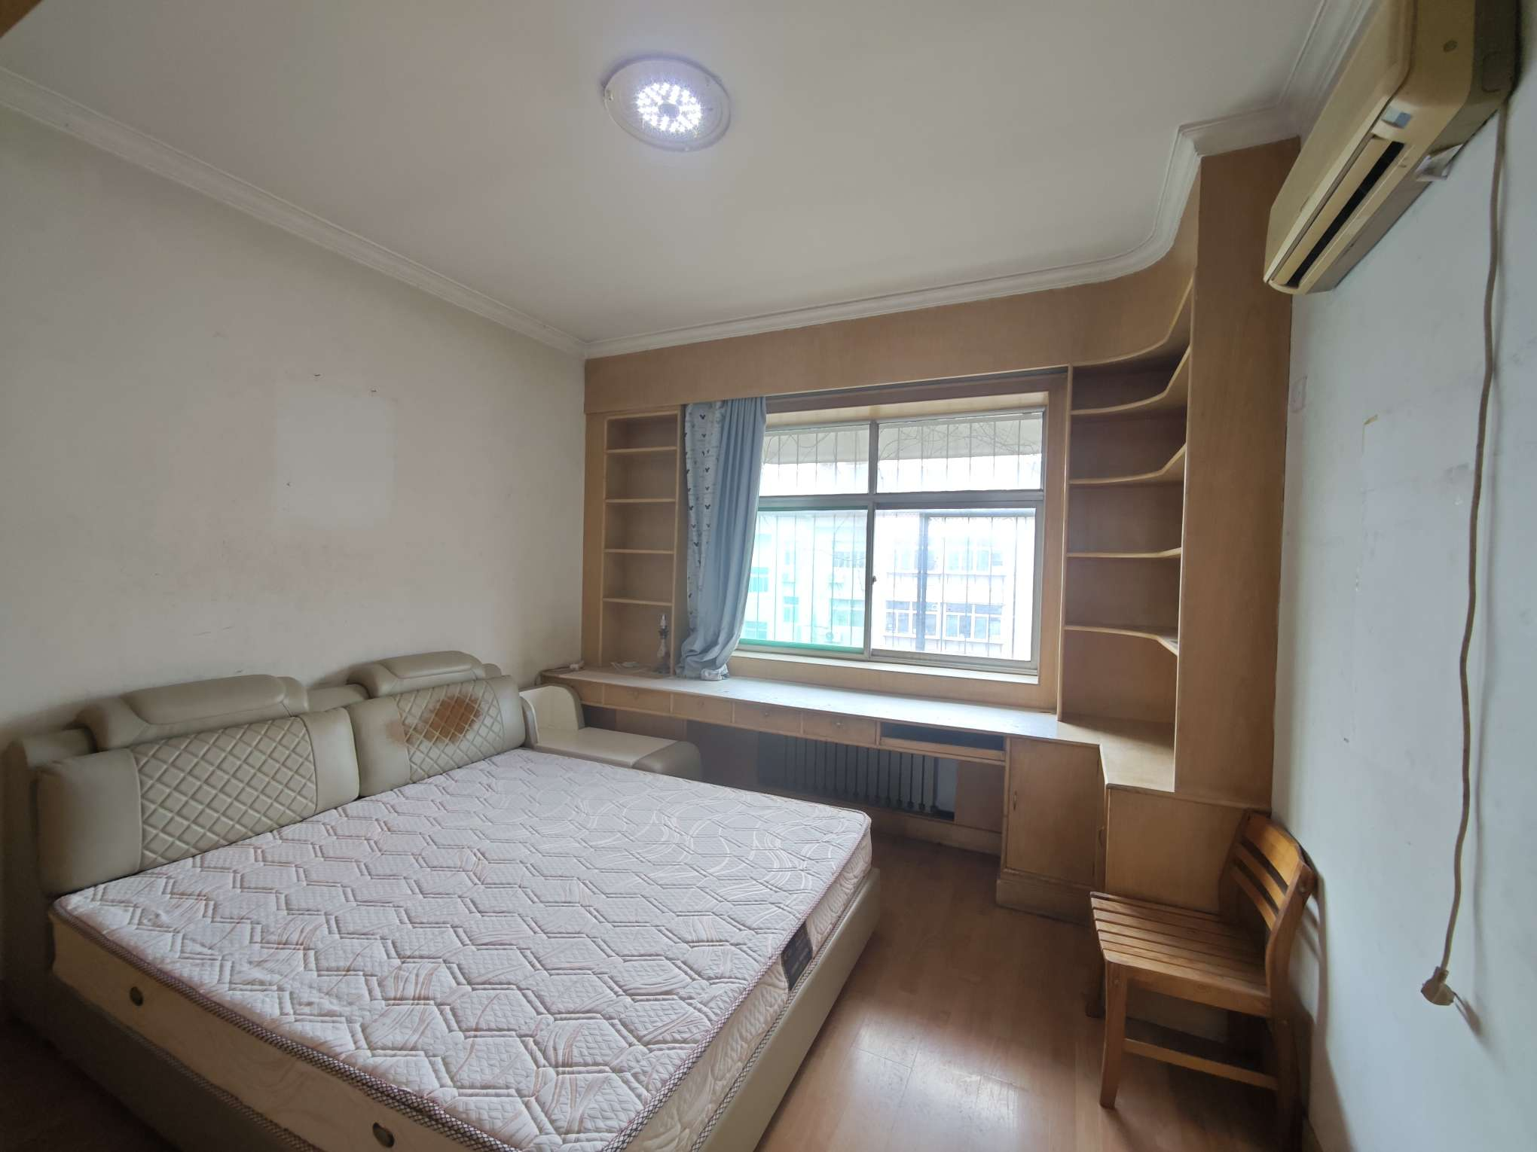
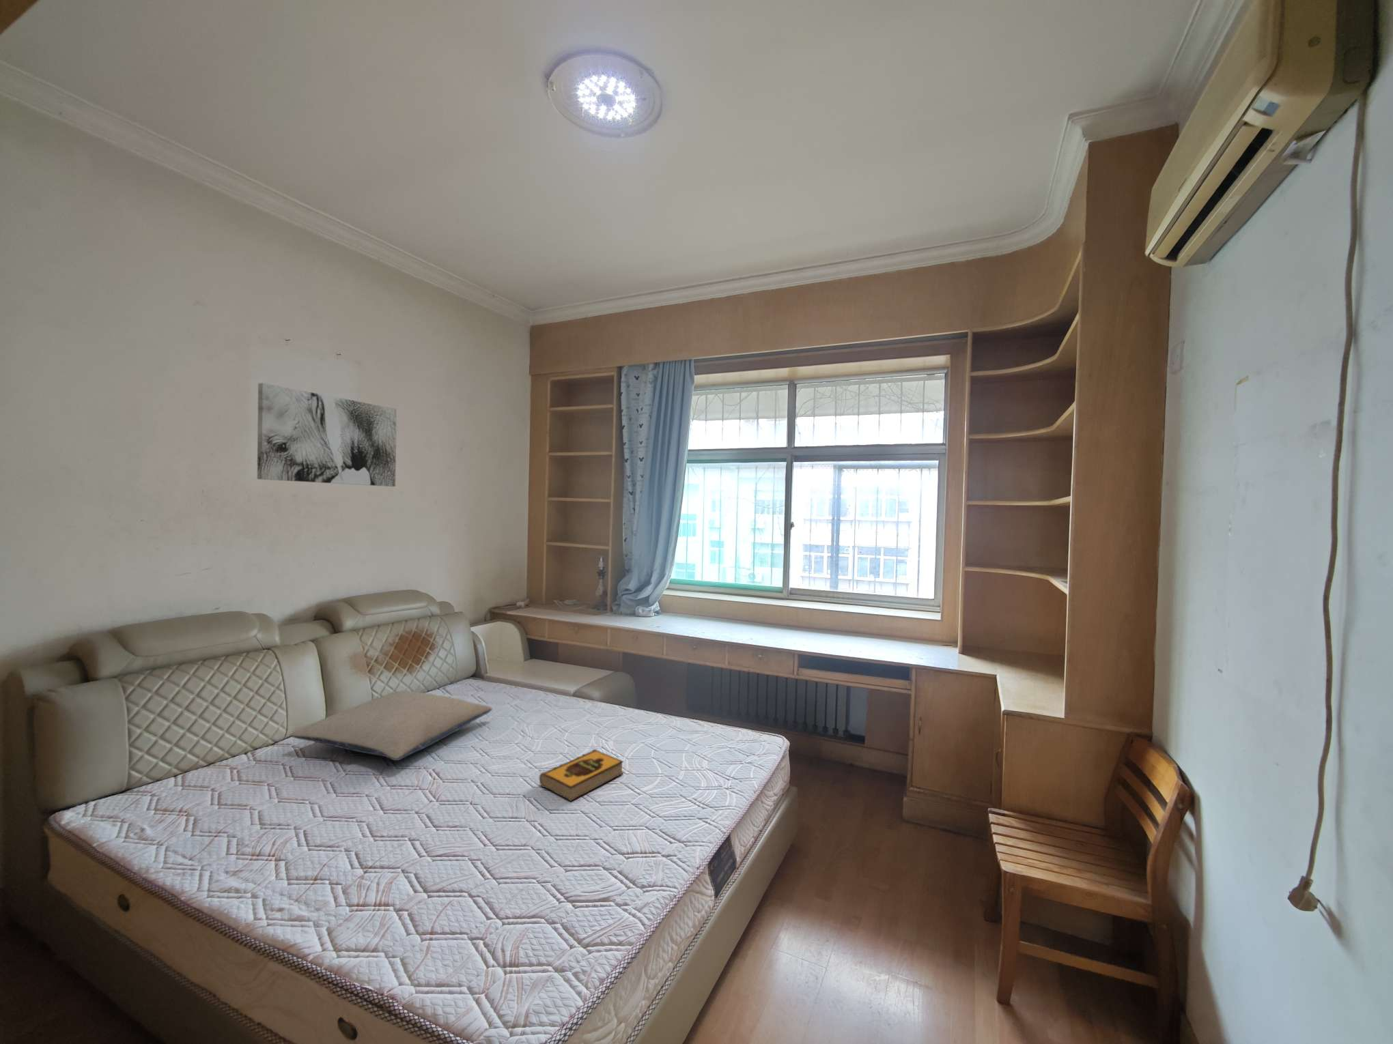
+ wall art (333, 440)
+ pillow (398, 720)
+ hardback book (581, 772)
